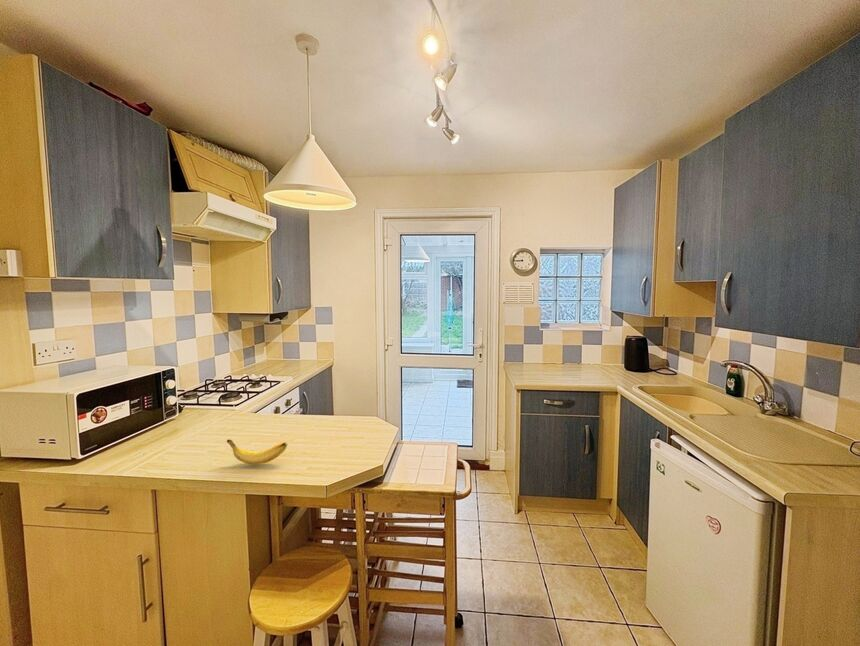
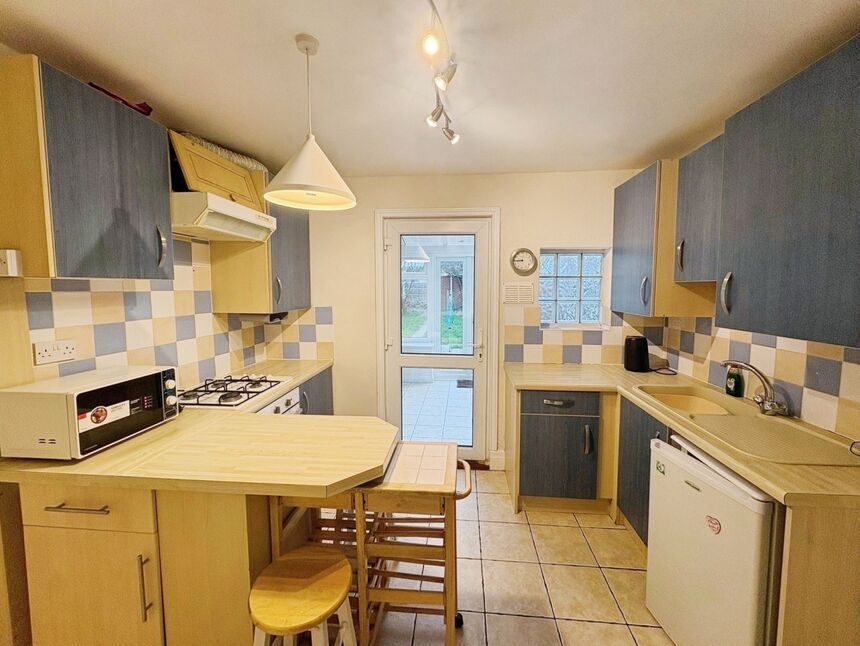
- banana (258, 452)
